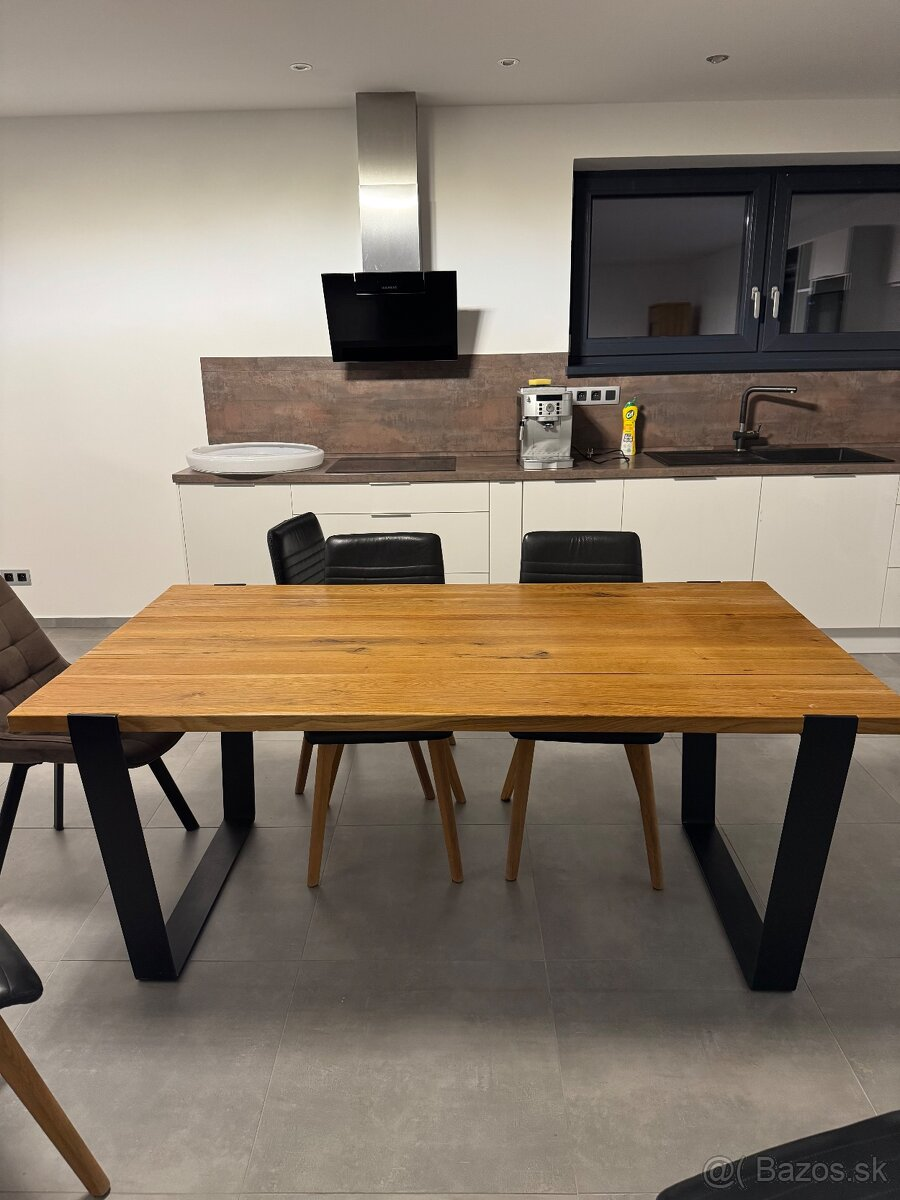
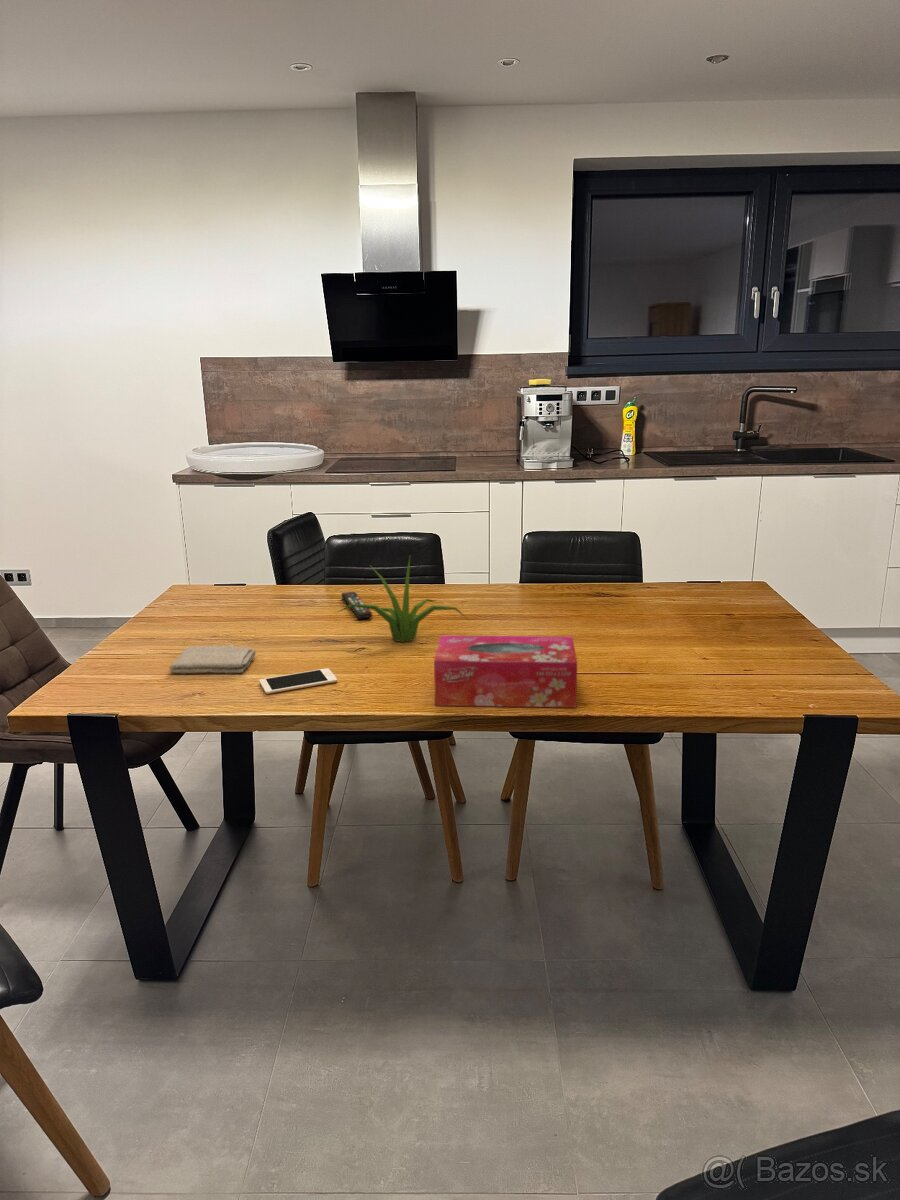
+ cell phone (298, 680)
+ remote control (356, 603)
+ plant (404, 594)
+ tissue box (505, 670)
+ washcloth (213, 659)
